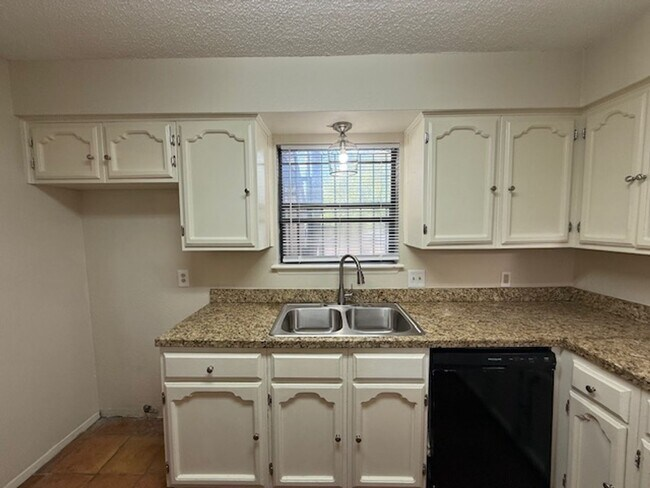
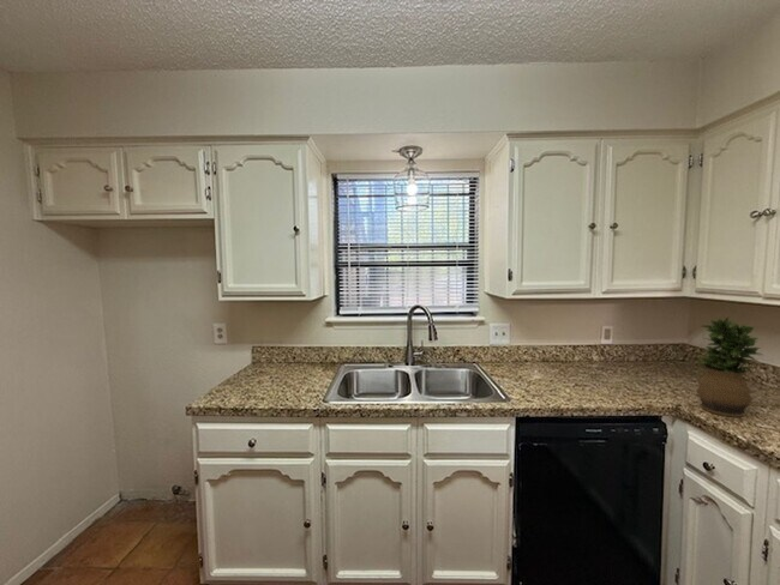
+ potted plant (732, 364)
